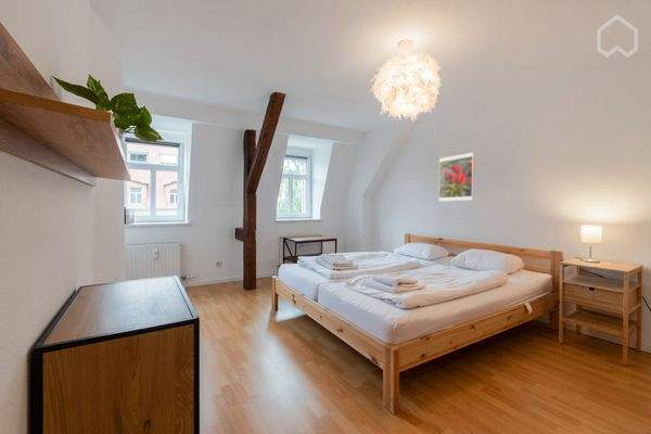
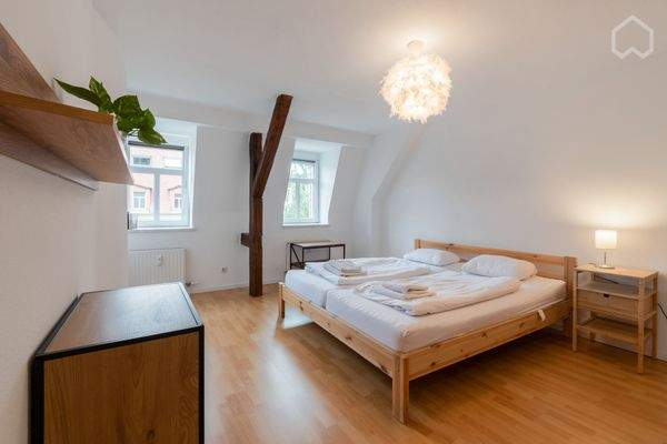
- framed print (455, 178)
